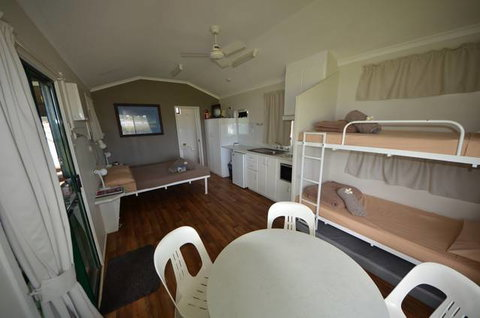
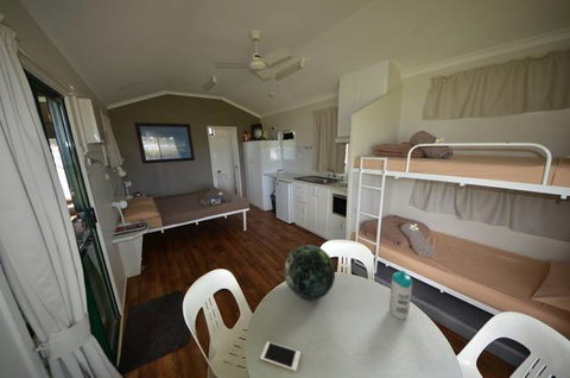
+ water bottle (400, 292)
+ decorative orb (309, 271)
+ cell phone (280, 354)
